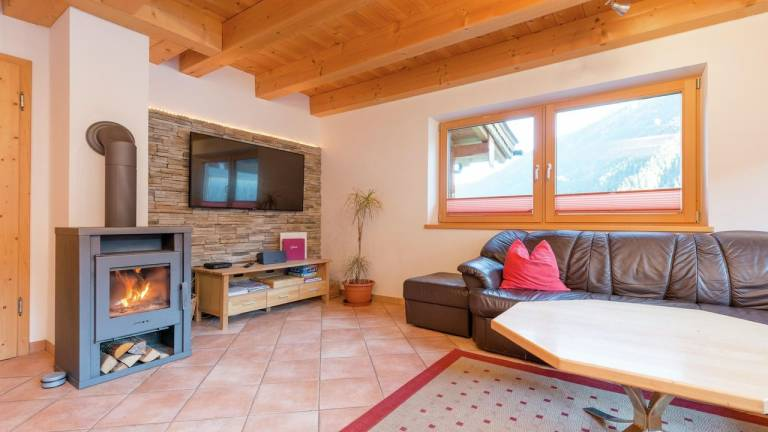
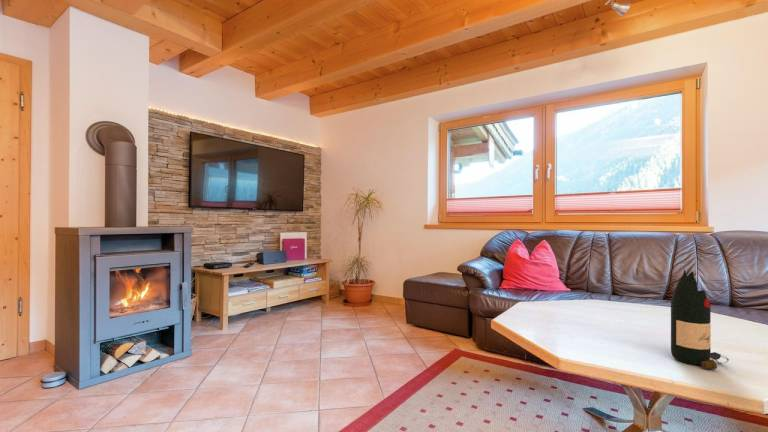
+ bottle (698, 316)
